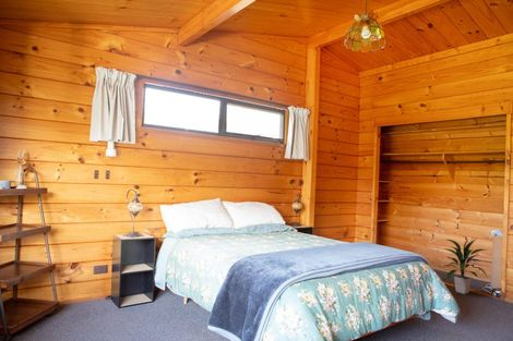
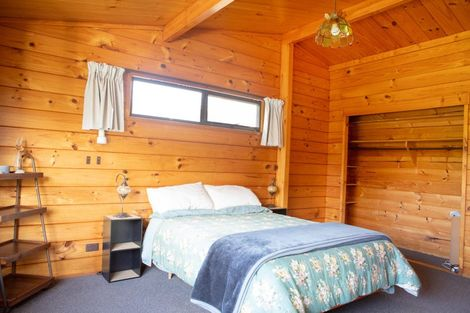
- indoor plant (461, 264)
